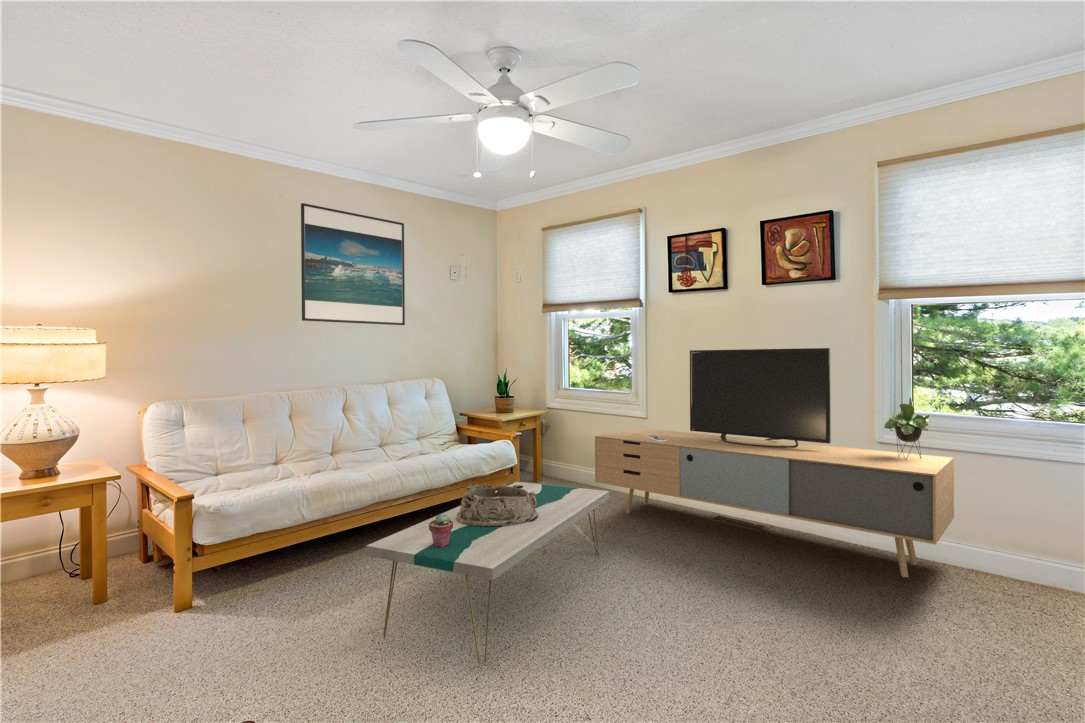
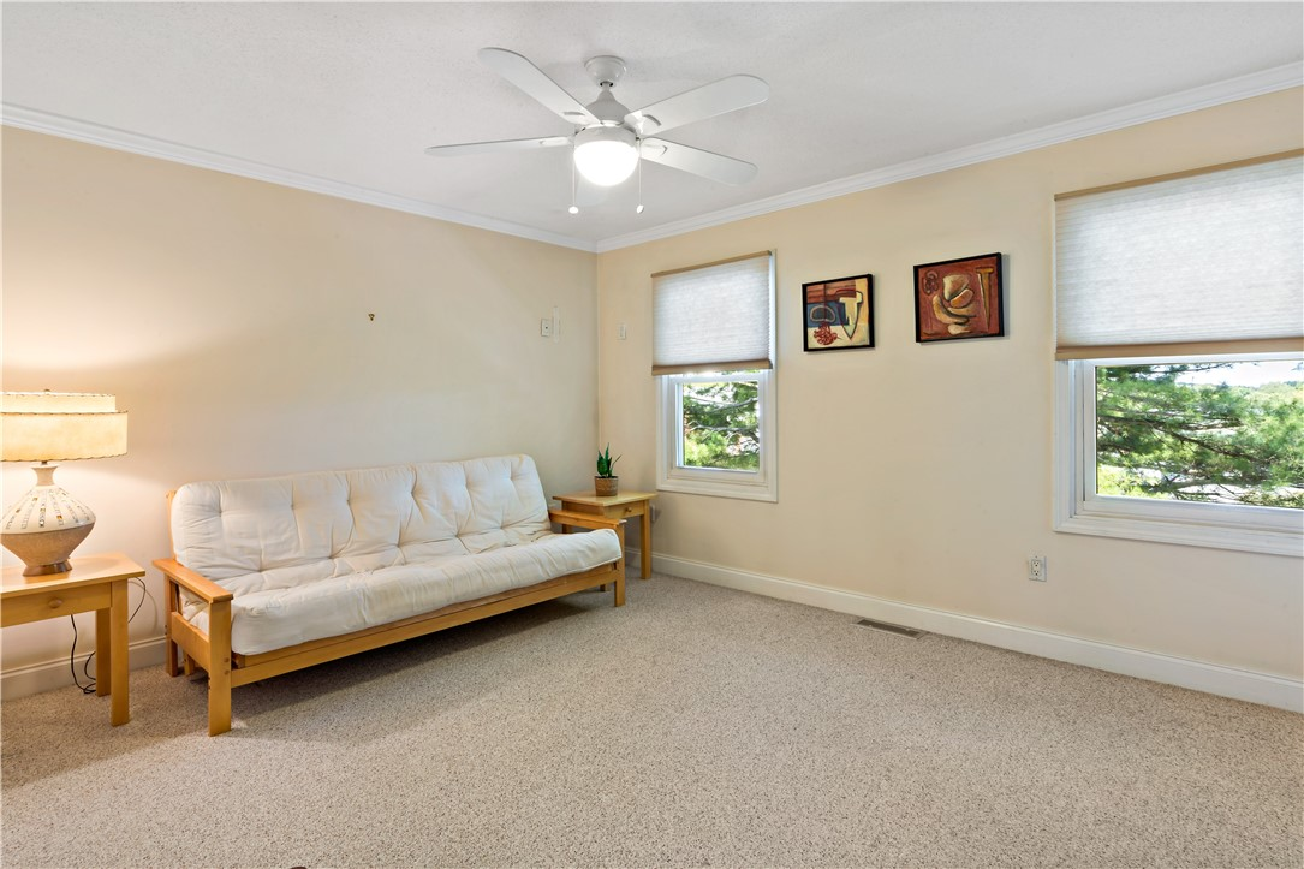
- media console (751, 442)
- potted succulent (441, 528)
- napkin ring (496, 502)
- coffee table (508, 552)
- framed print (356, 268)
